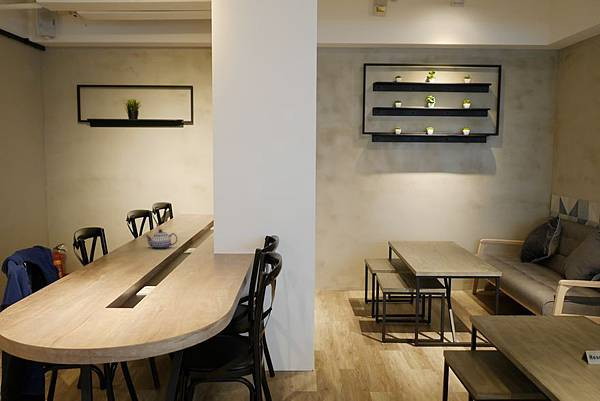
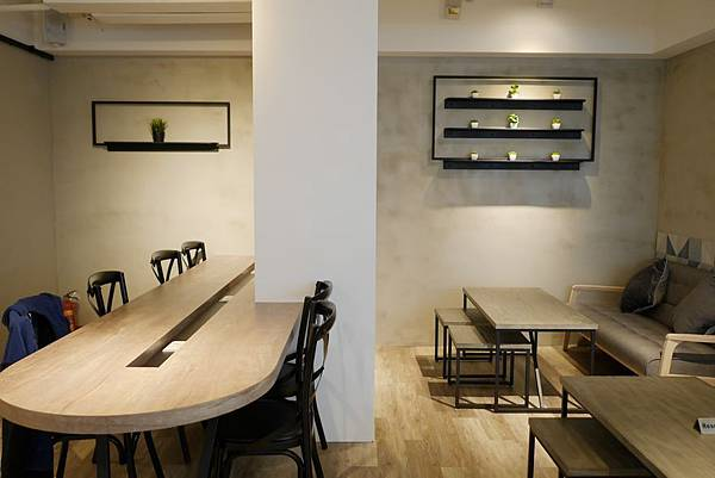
- teapot (161, 238)
